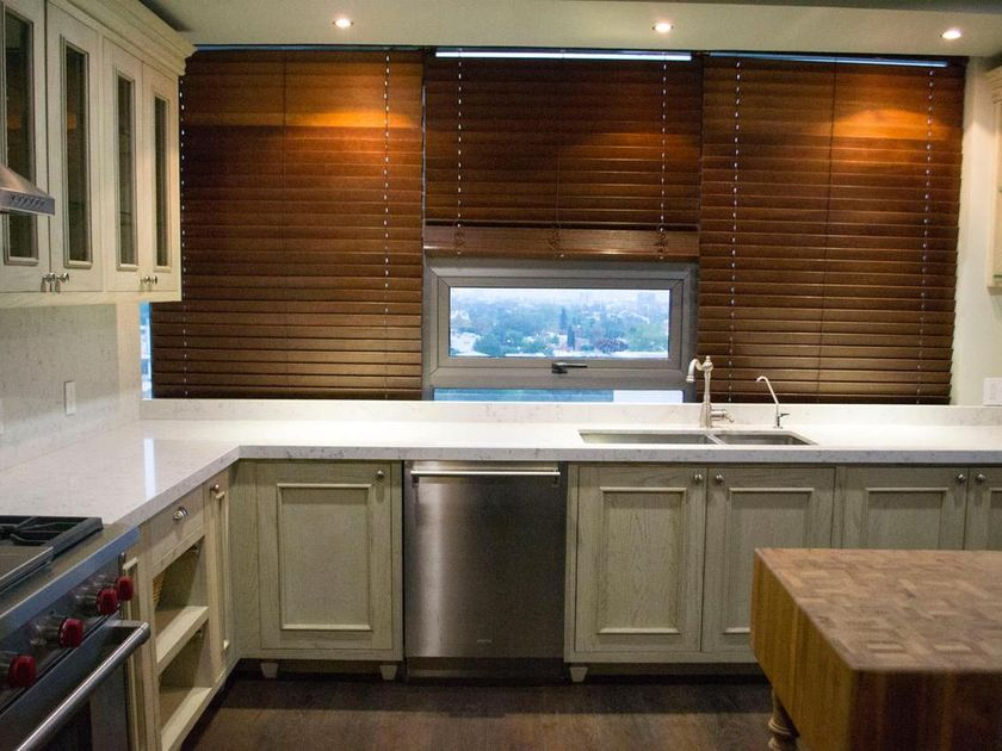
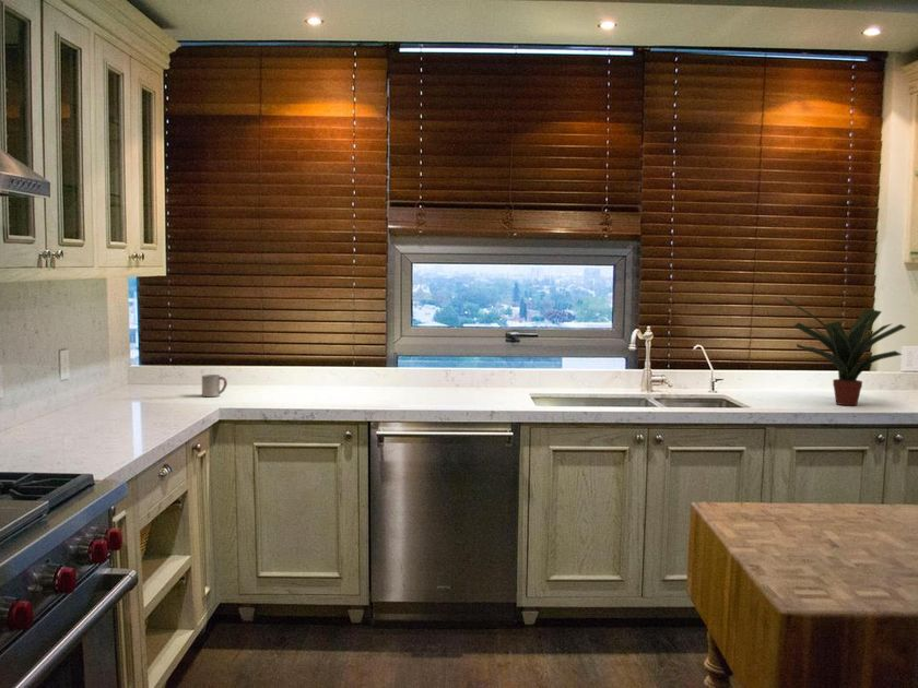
+ cup (214, 385)
+ potted plant (840, 351)
